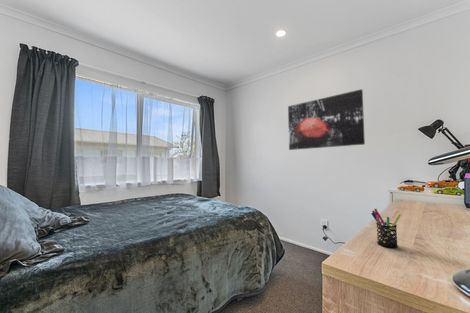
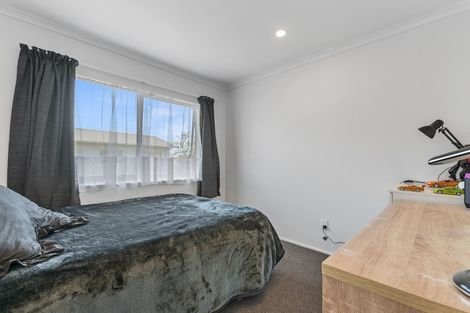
- pen holder (385, 227)
- wall art (321, 123)
